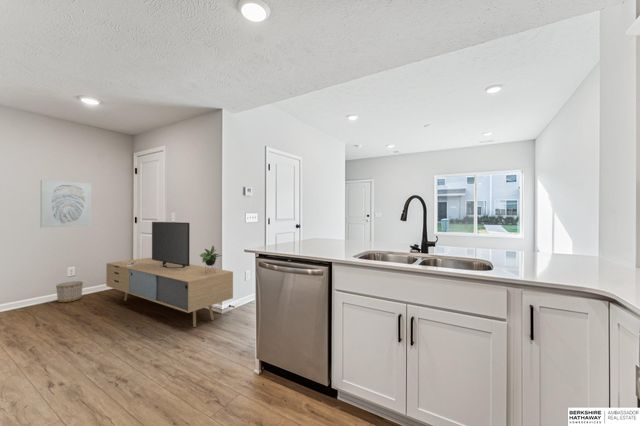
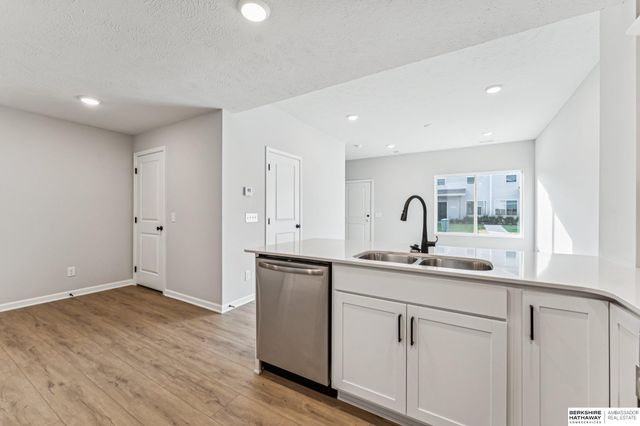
- planter (69, 291)
- media console (166, 265)
- wall art (67, 204)
